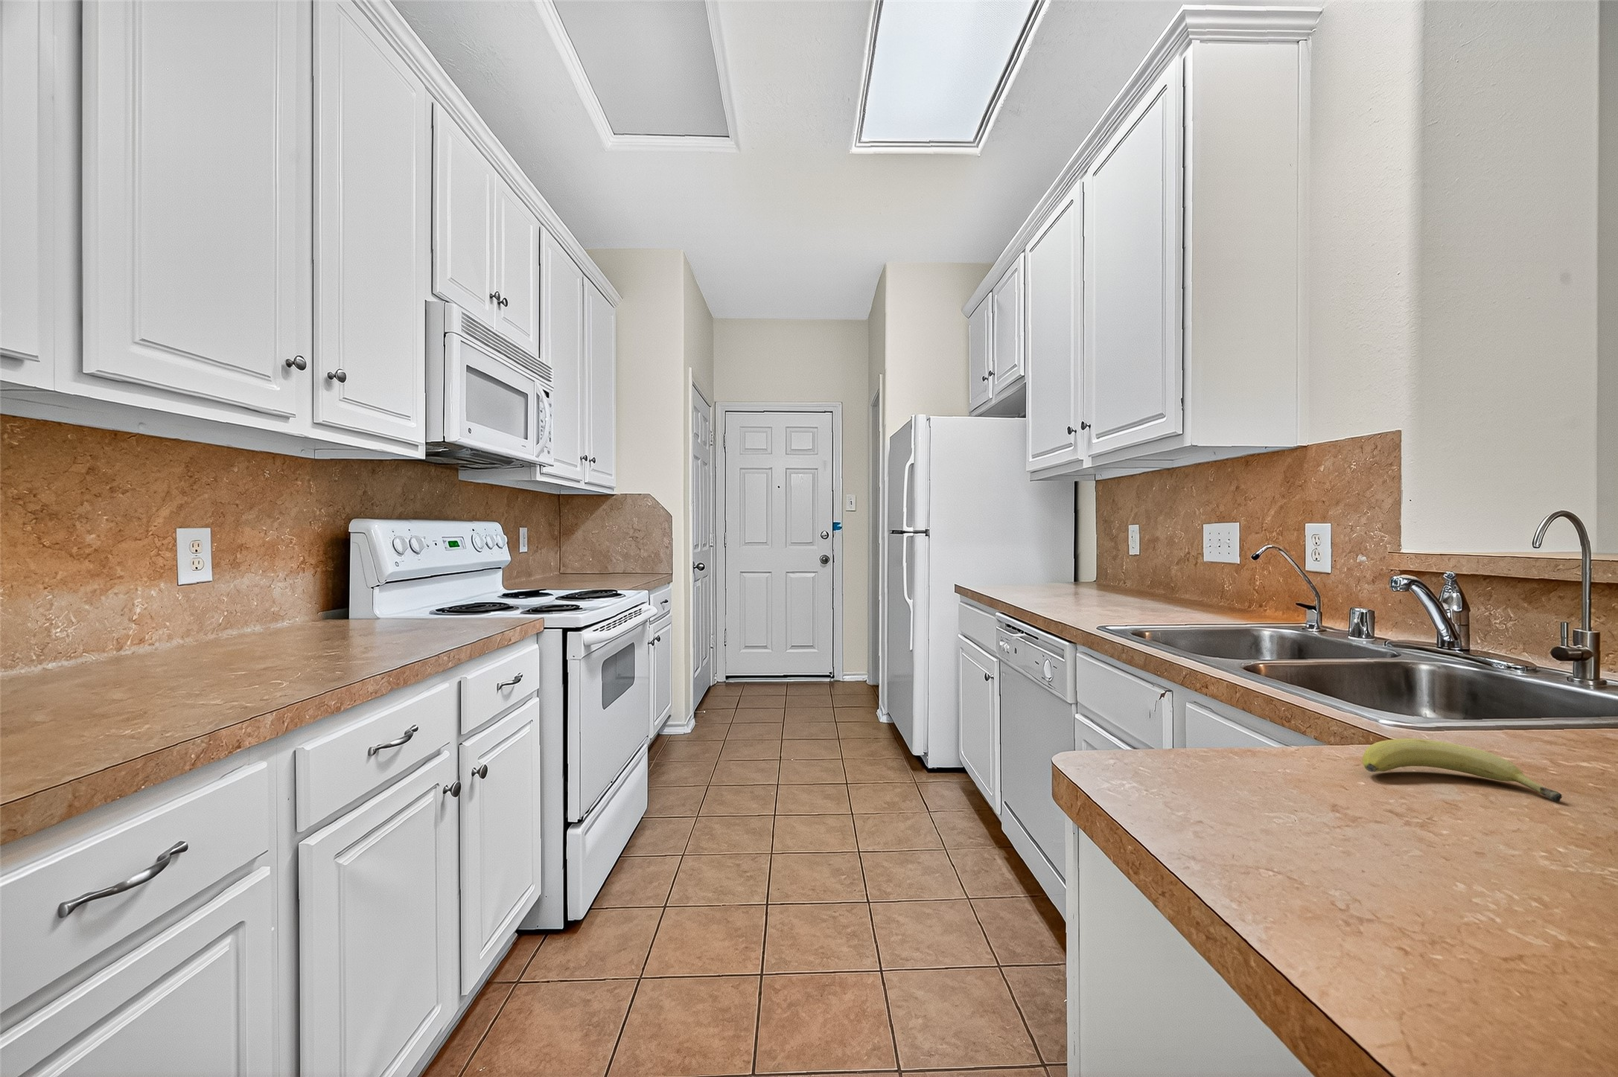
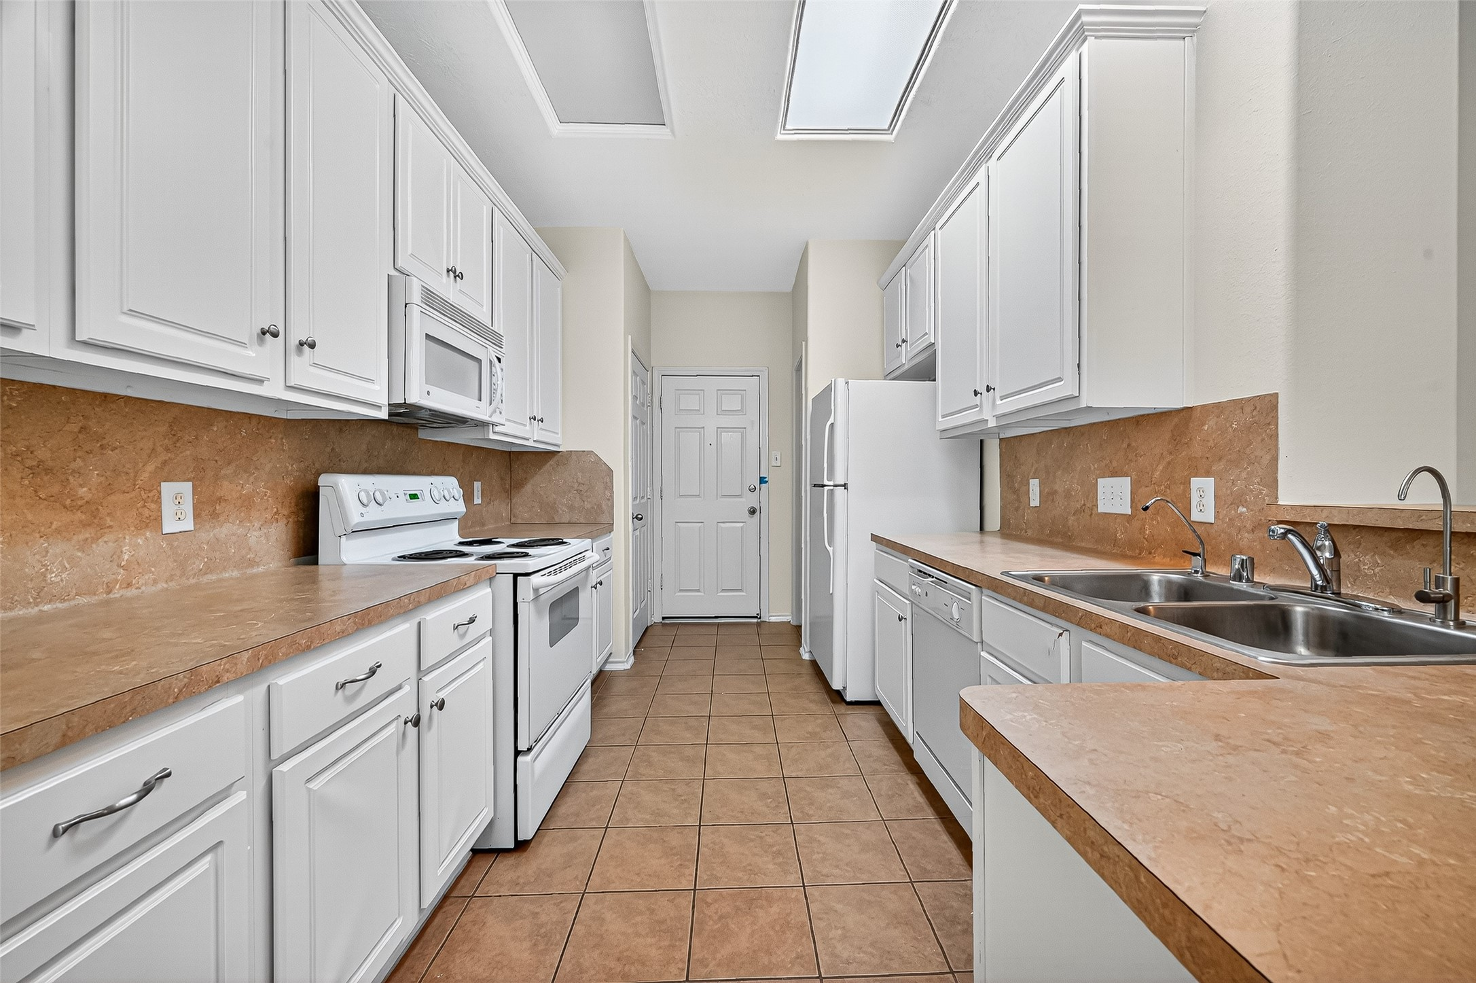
- fruit (1447, 763)
